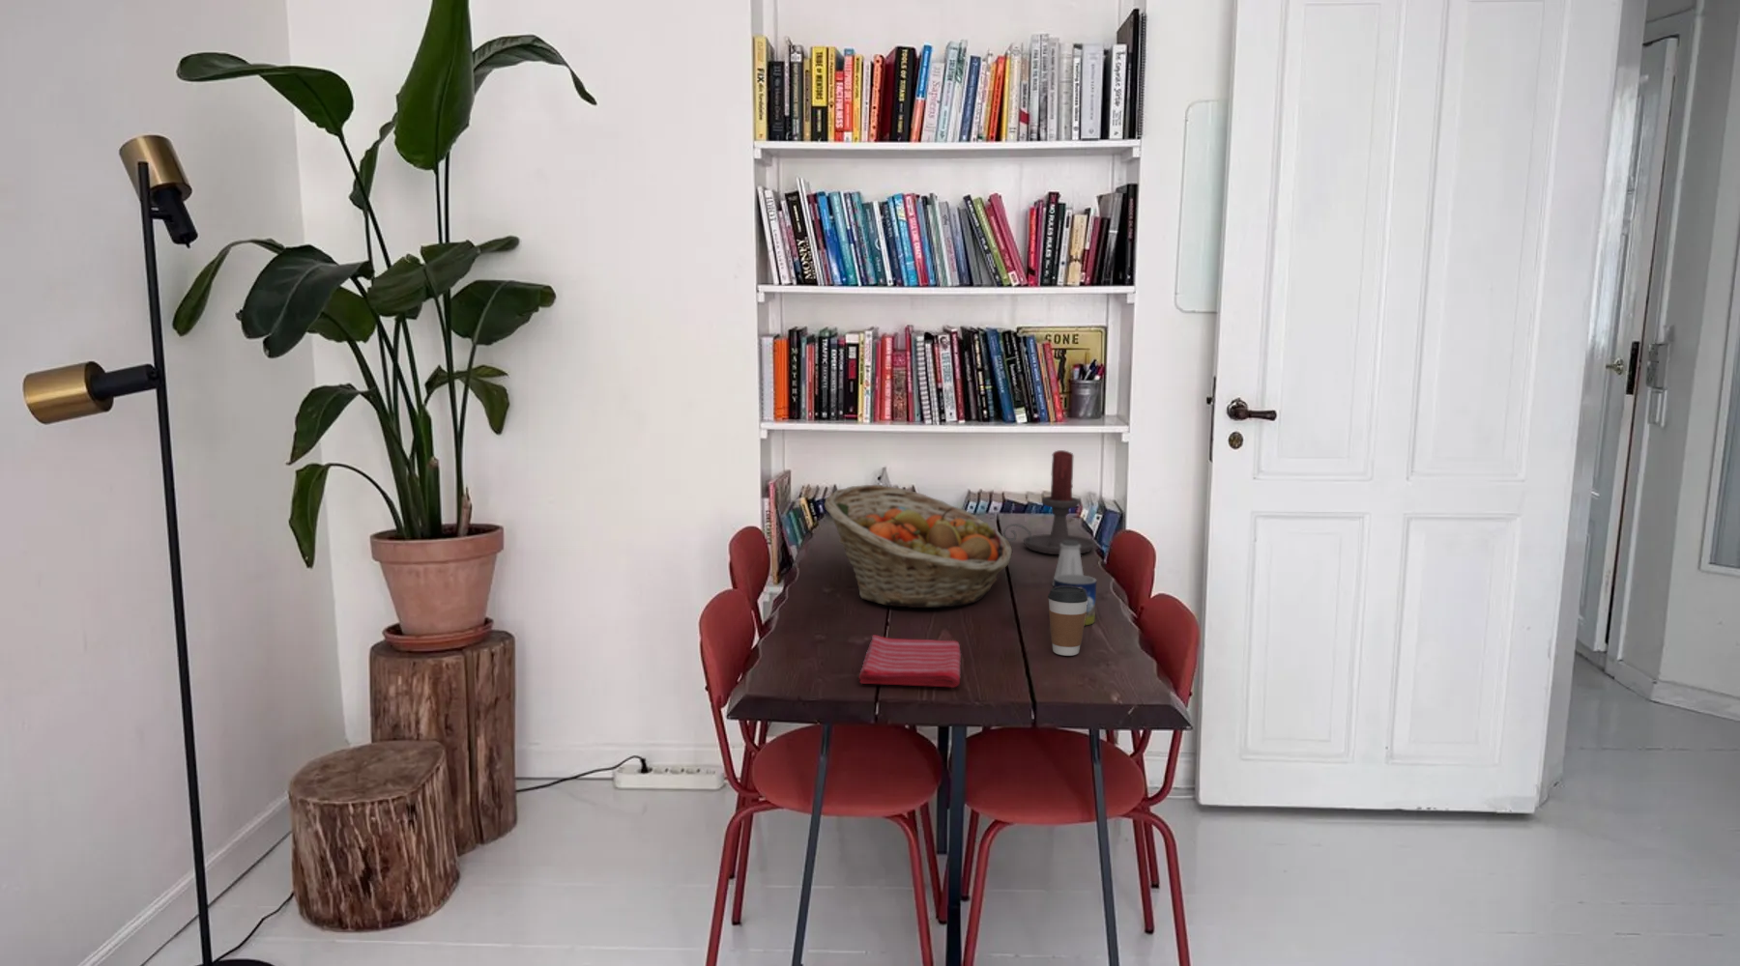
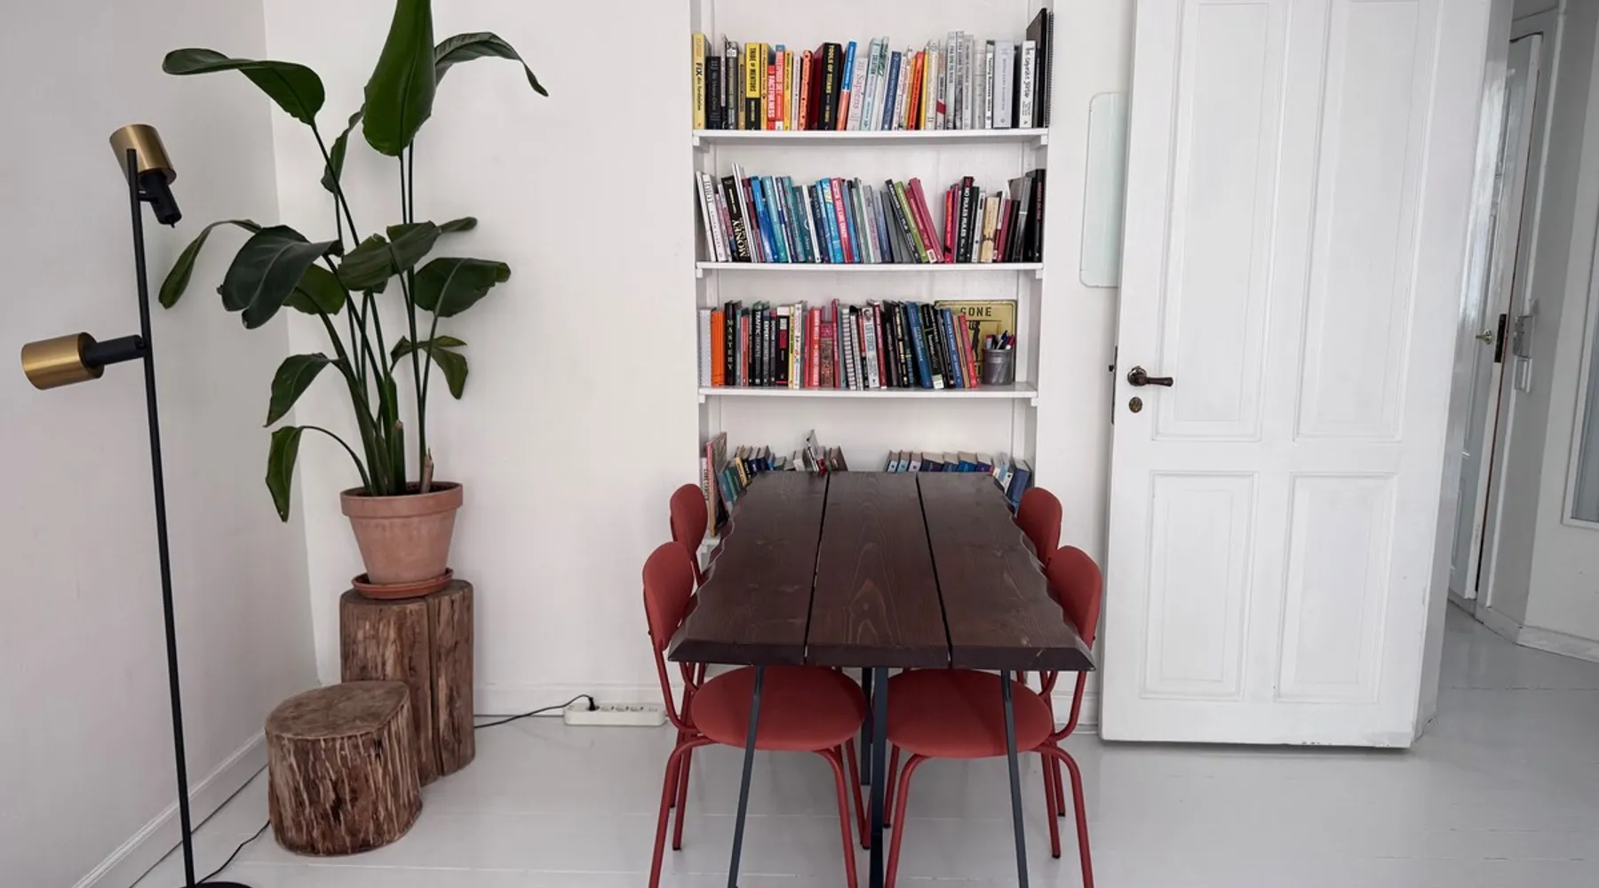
- fruit basket (919, 542)
- candle holder (1050, 500)
- dish towel (912, 658)
- saltshaker (1069, 563)
- coffee cup (1066, 620)
- mug (1087, 604)
